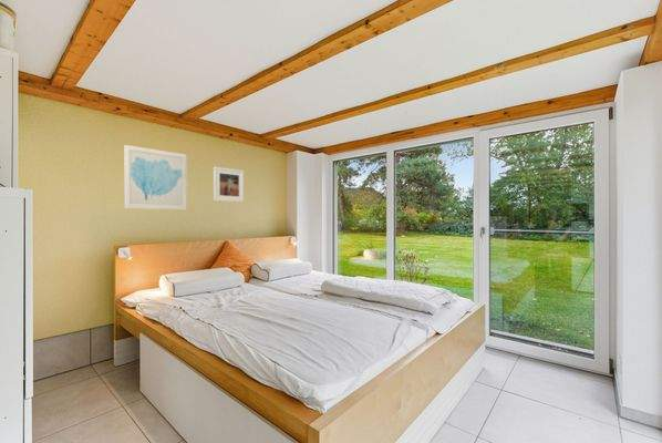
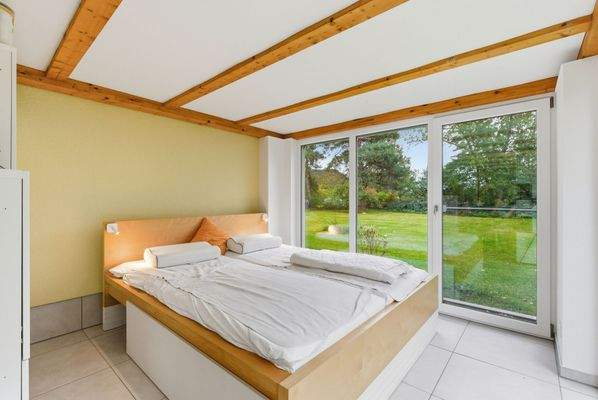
- wall art (157, 179)
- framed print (229, 185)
